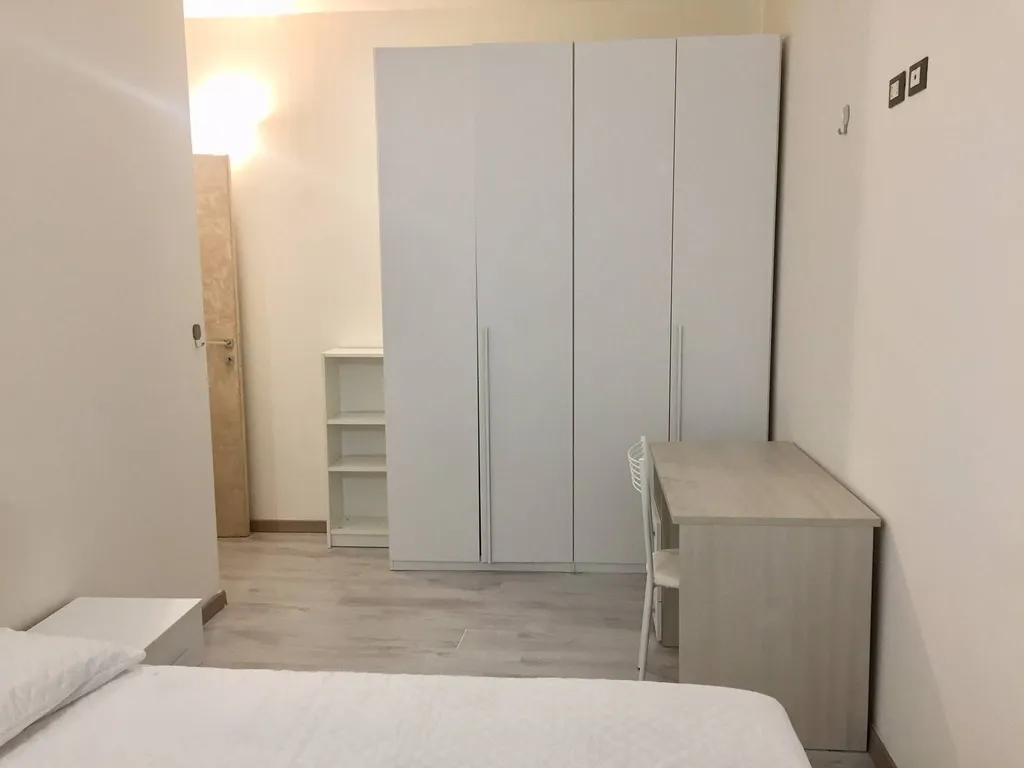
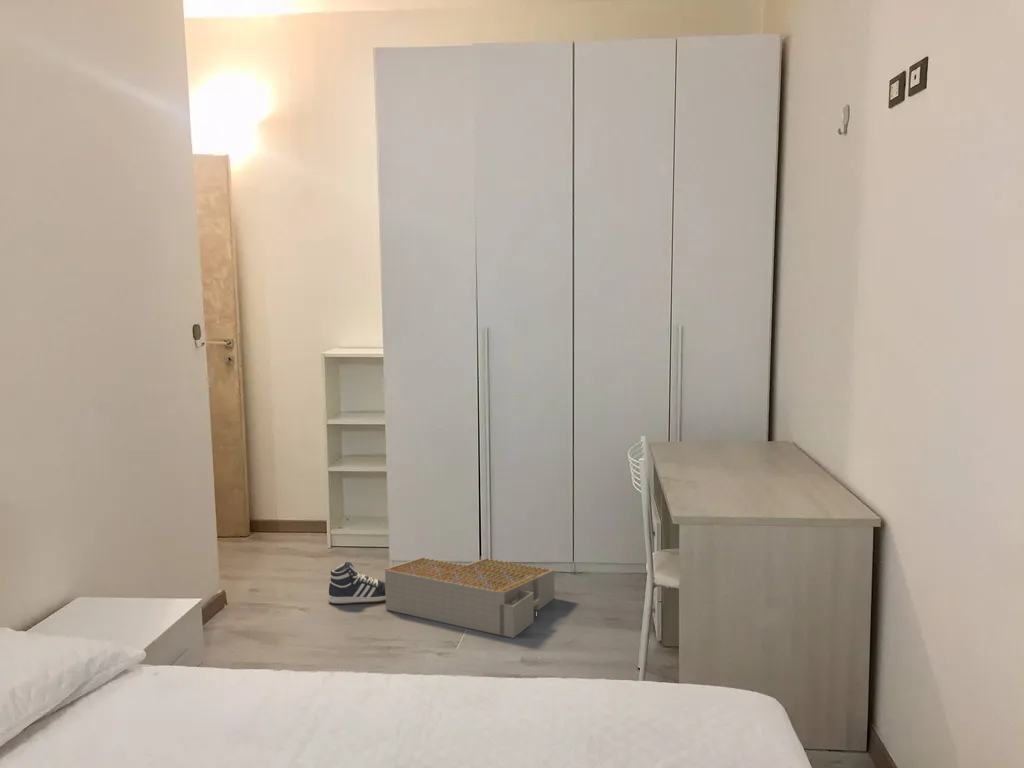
+ architectural model (475, 584)
+ sneaker (364, 580)
